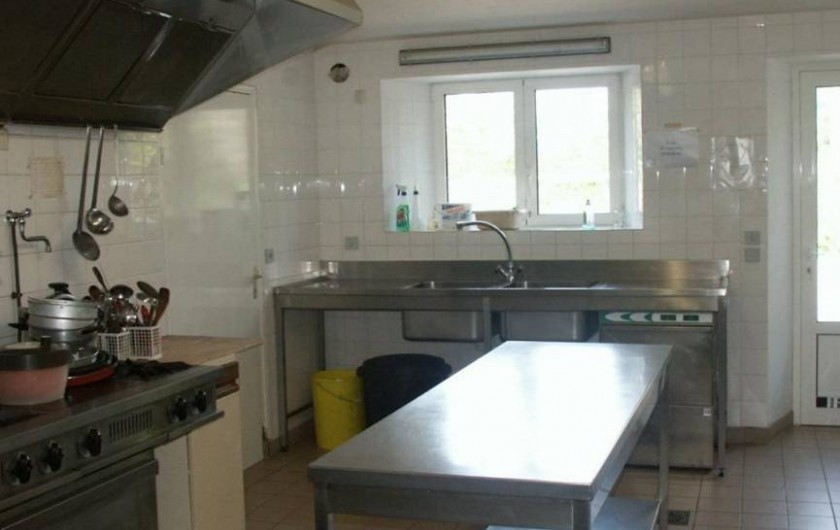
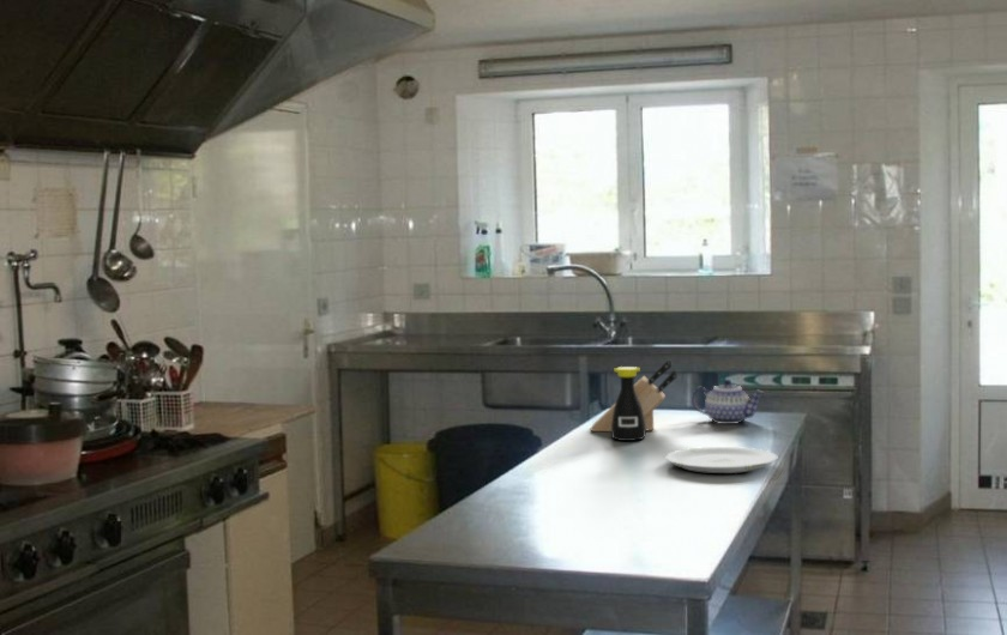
+ teapot (728, 400)
+ knife block (635, 392)
+ plate (720, 460)
+ bottle (627, 403)
